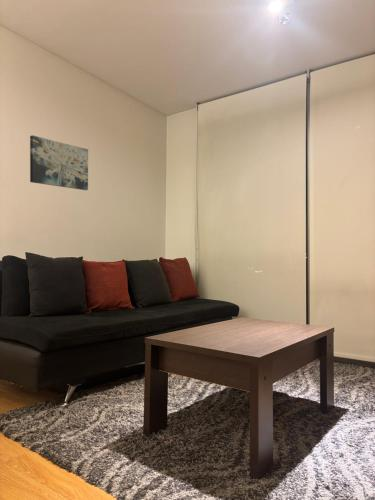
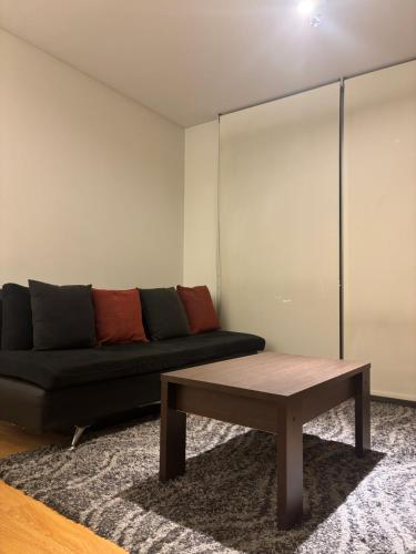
- wall art (60, 164)
